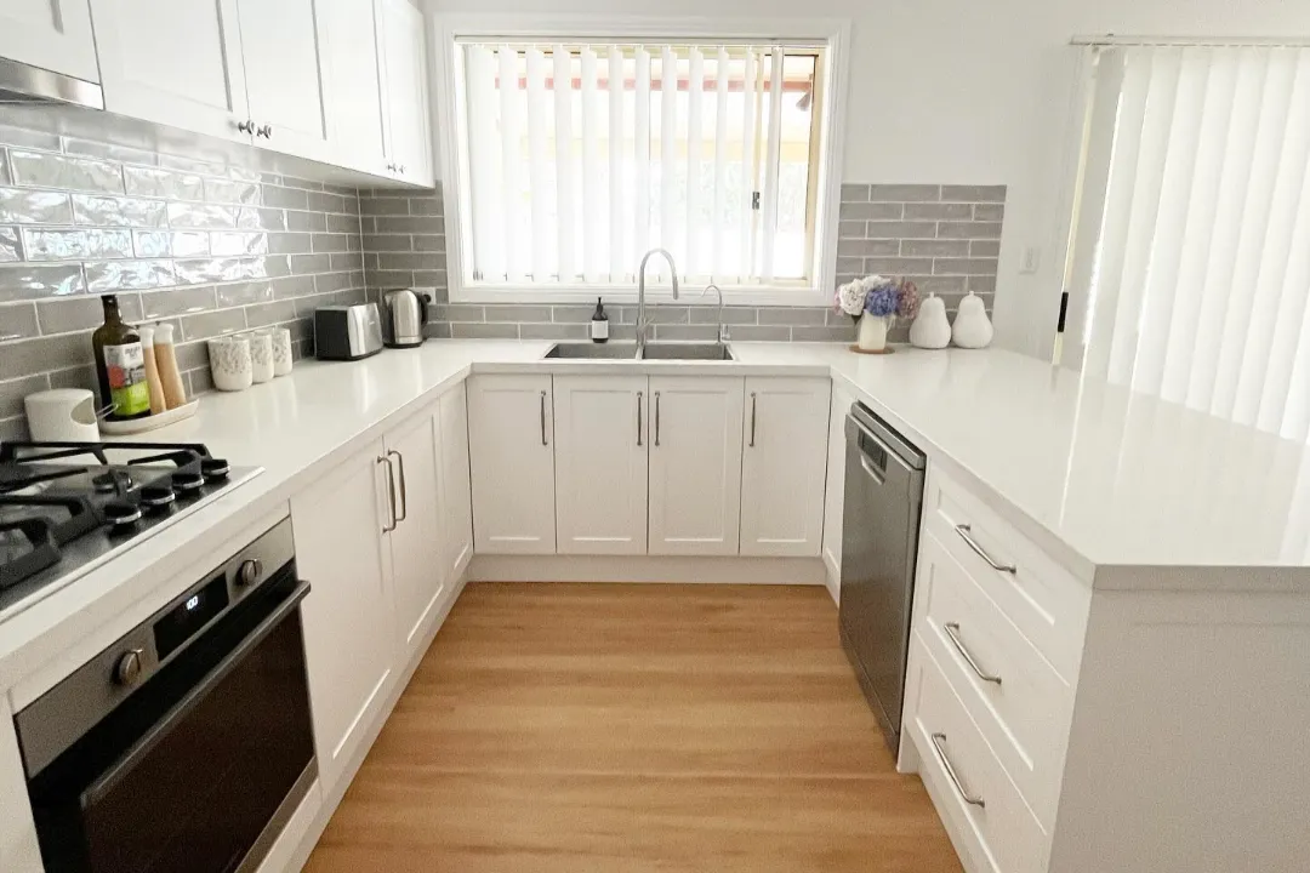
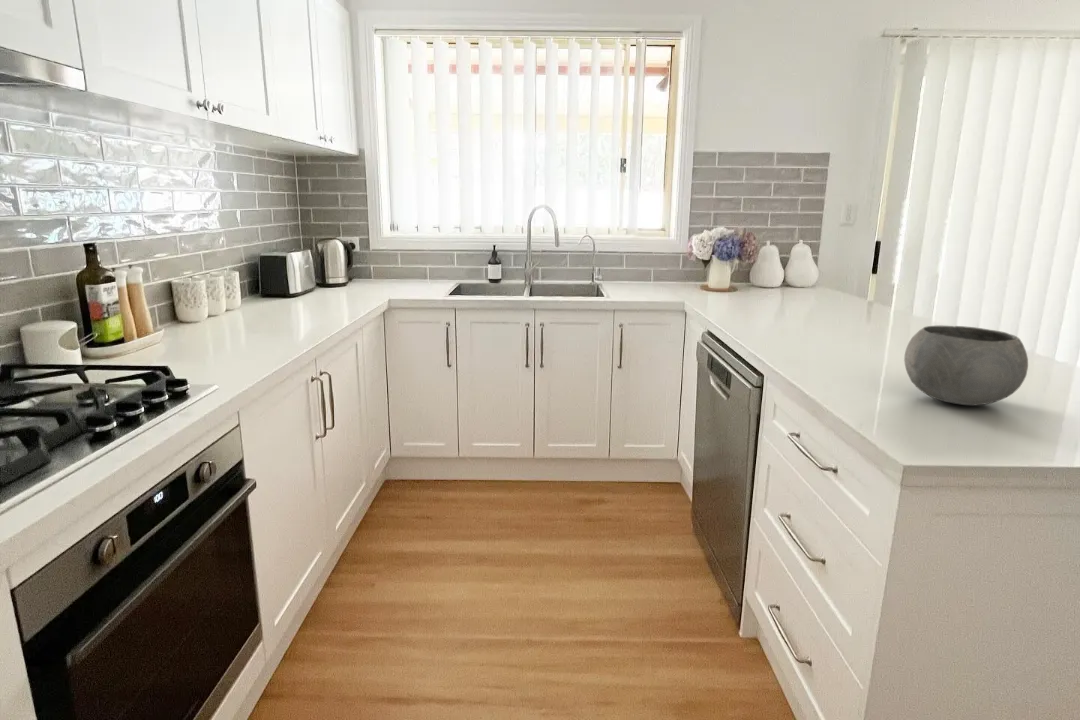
+ bowl (962, 366)
